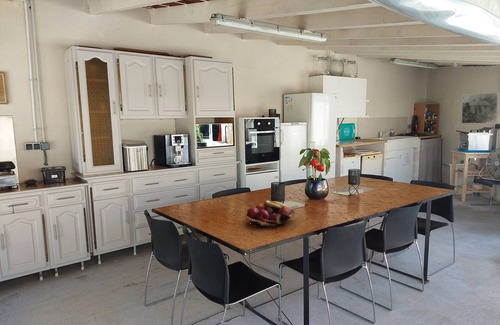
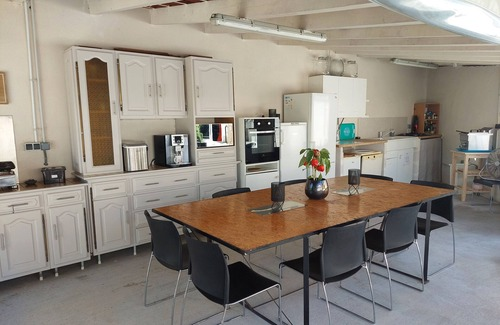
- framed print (479, 108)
- fruit basket (270, 212)
